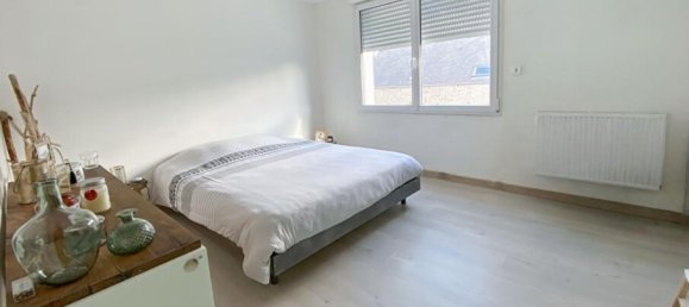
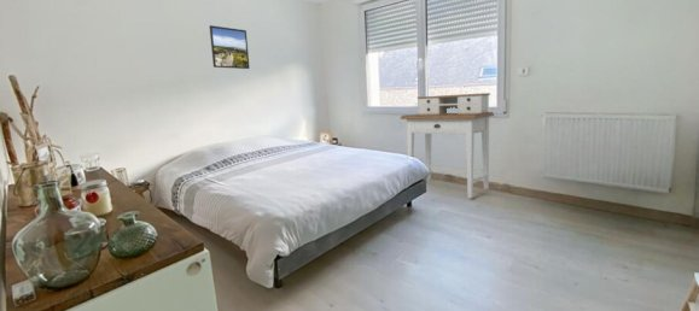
+ desk (445, 133)
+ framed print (229, 48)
